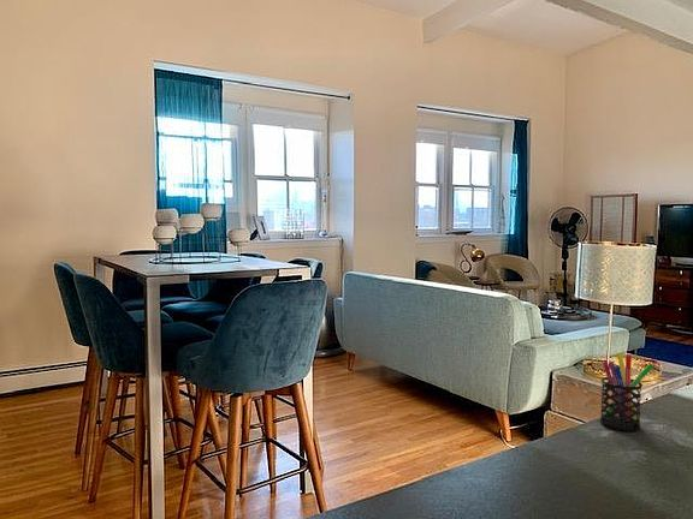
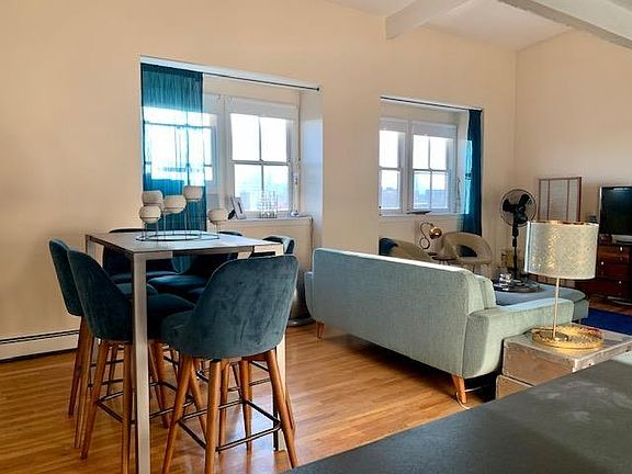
- pen holder (626, 388)
